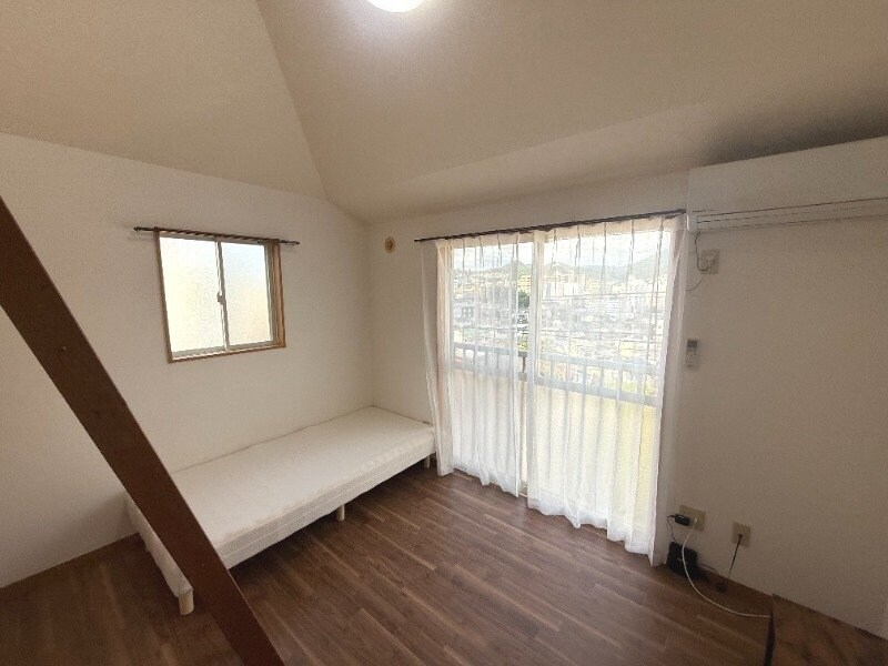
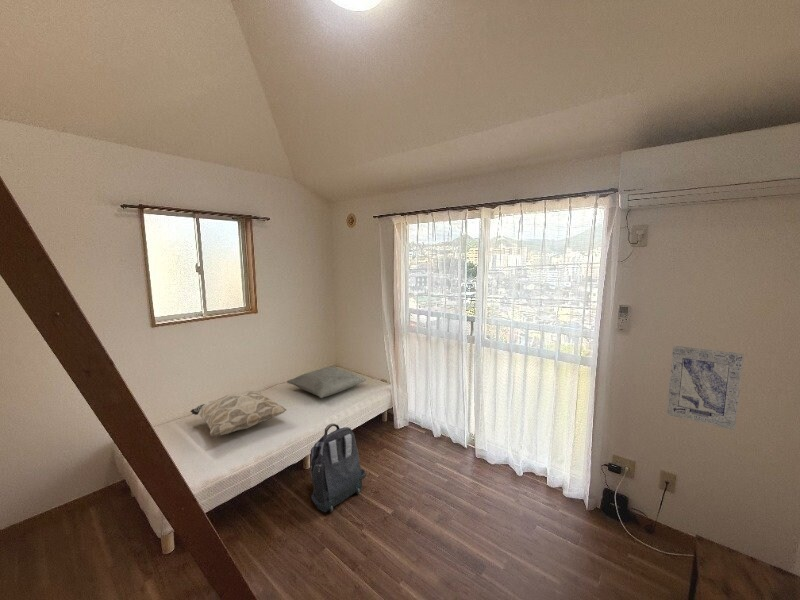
+ pillow (327, 380)
+ backpack (335, 462)
+ decorative pillow (238, 410)
+ wall art (702, 385)
